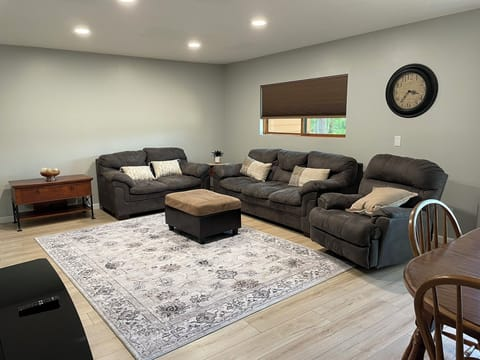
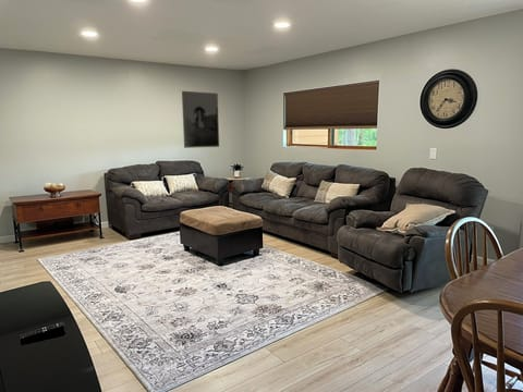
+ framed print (200, 120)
